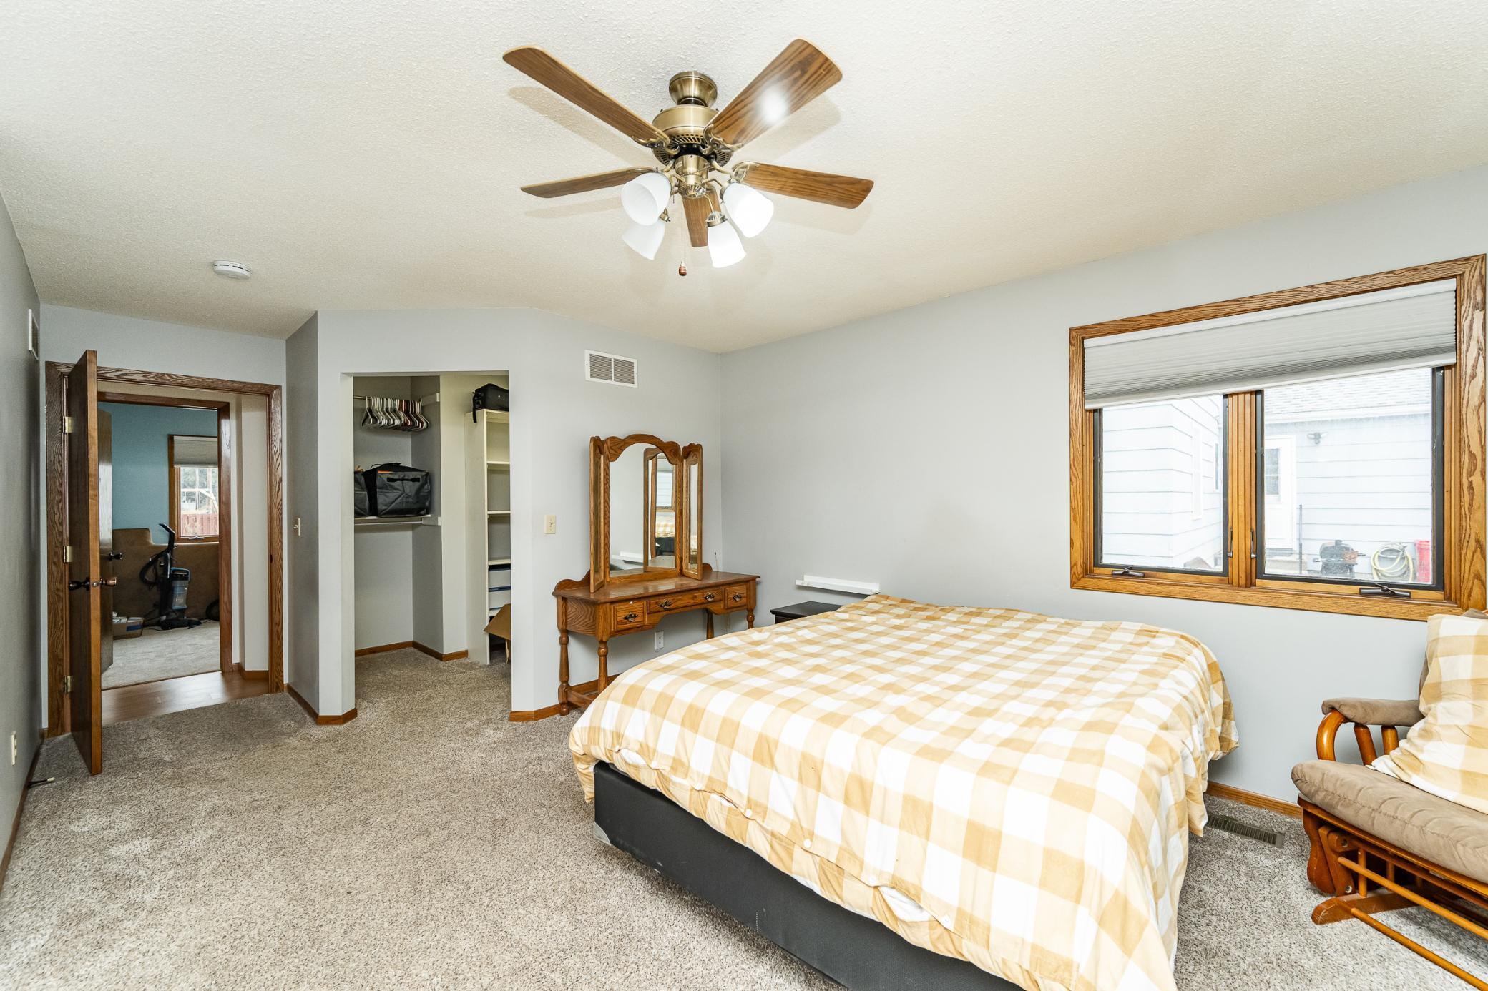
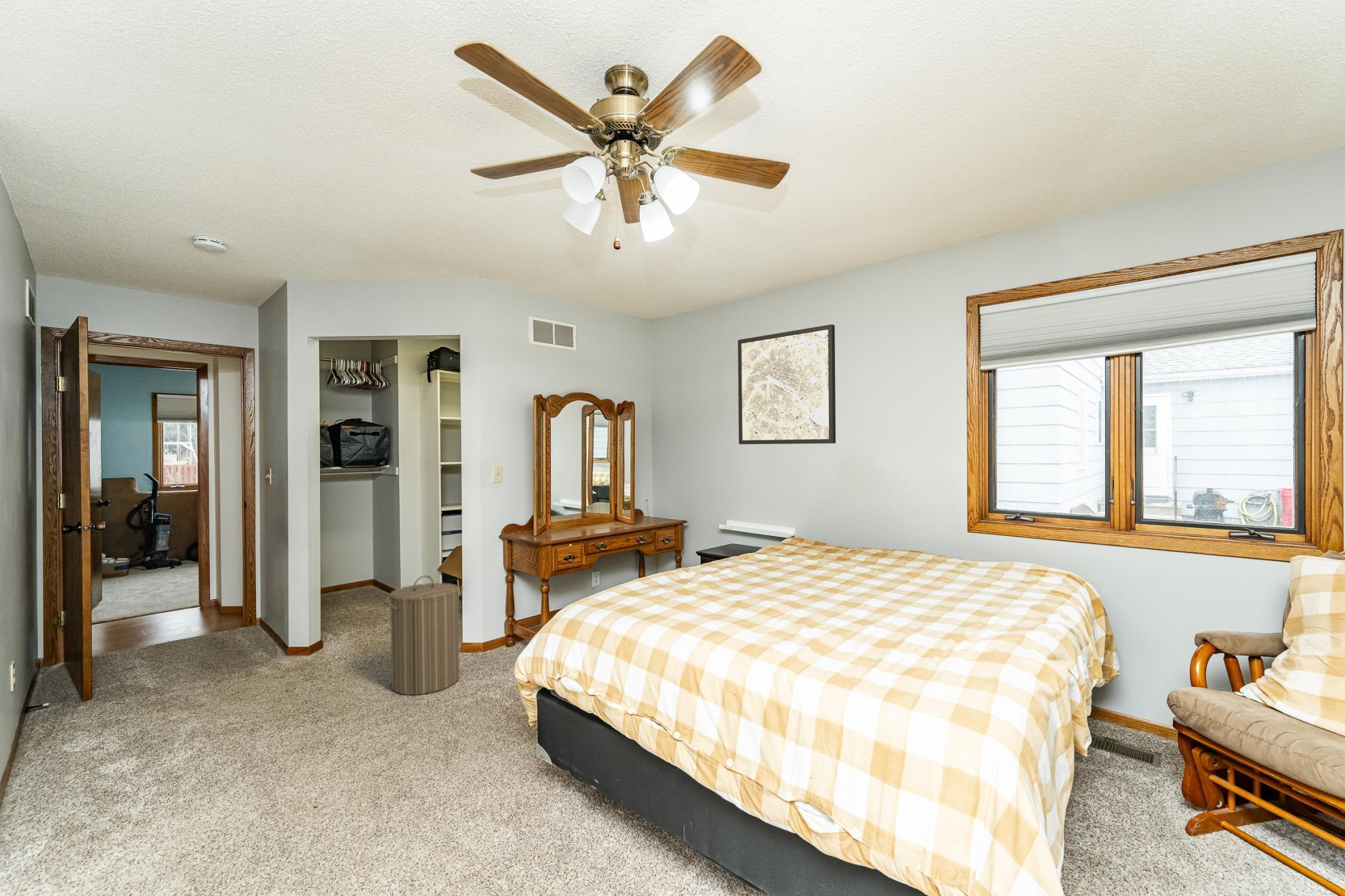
+ laundry hamper (425, 628)
+ wall art (784, 388)
